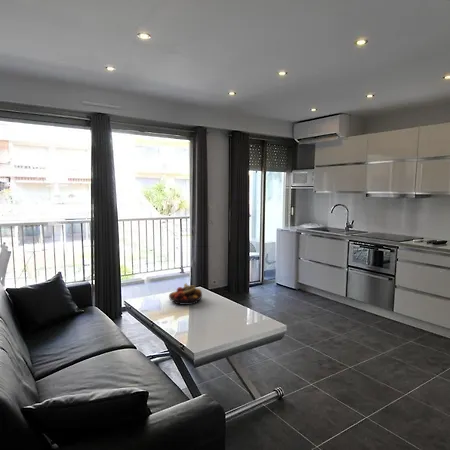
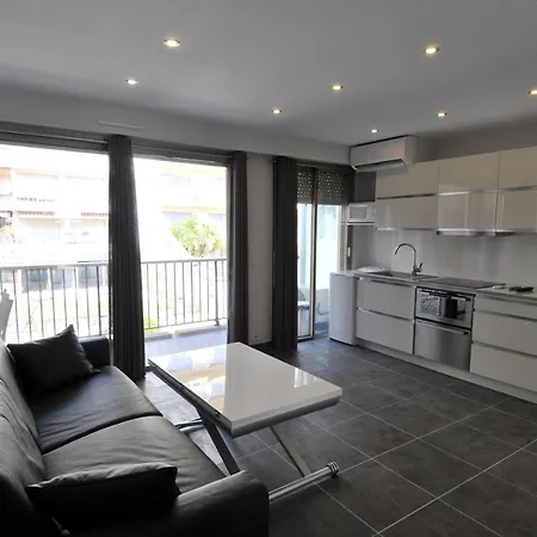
- fruit bowl (185, 293)
